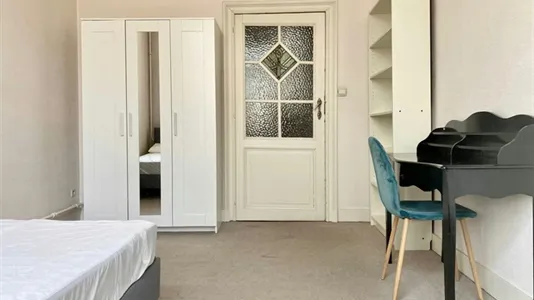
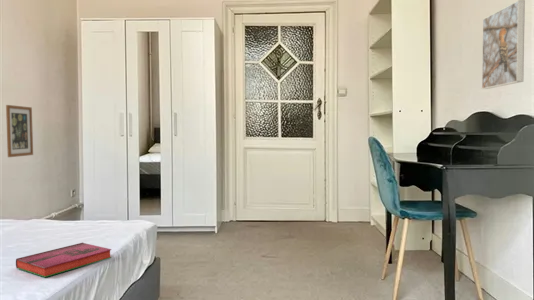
+ wall art (20, 131)
+ hardback book (65, 258)
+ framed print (501, 48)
